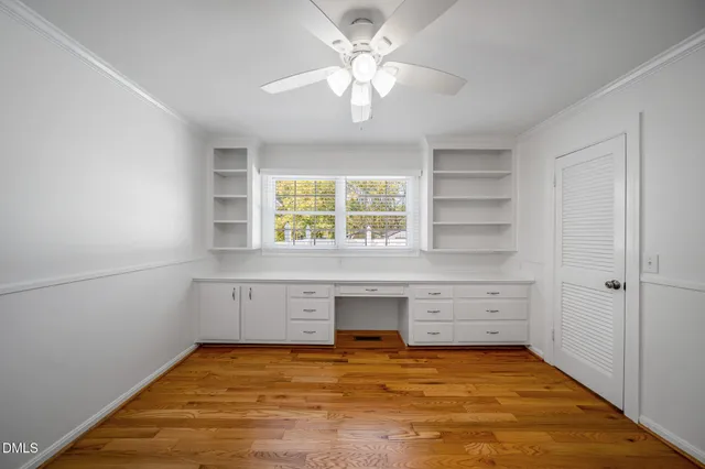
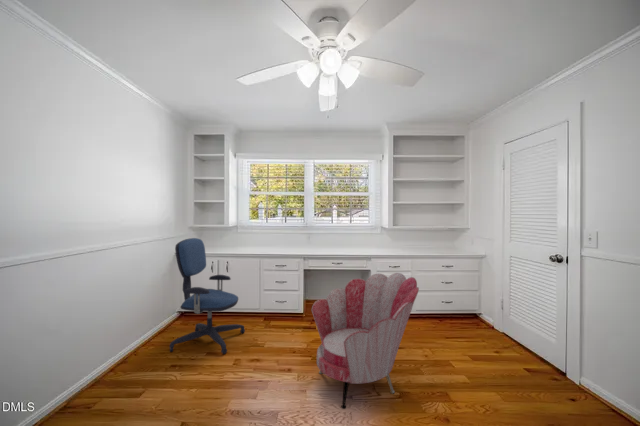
+ office chair (209, 290)
+ armchair (358, 330)
